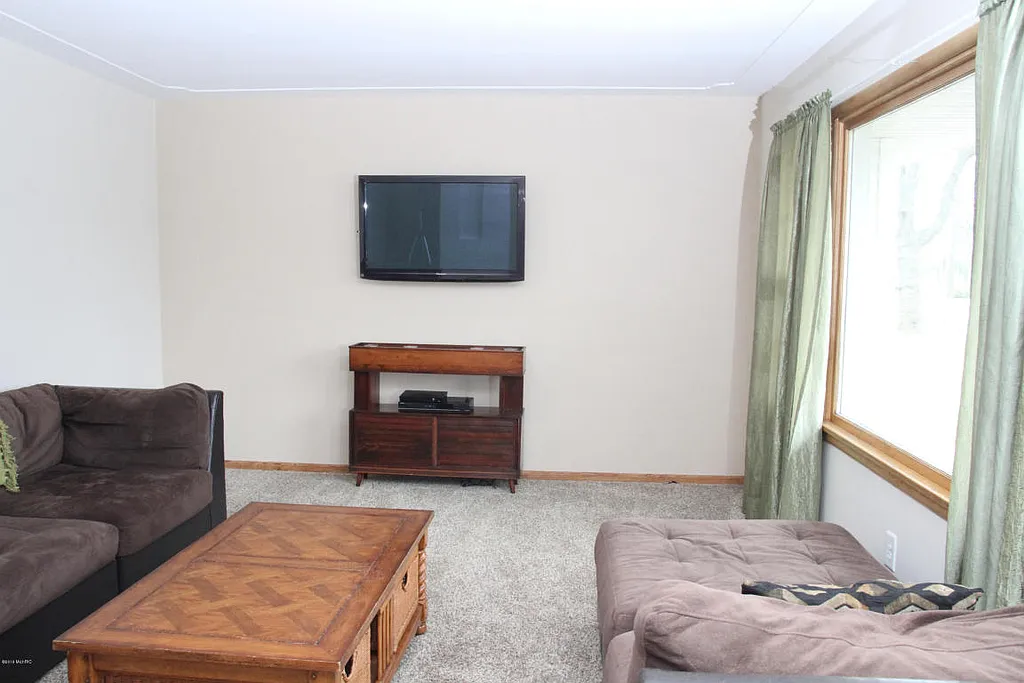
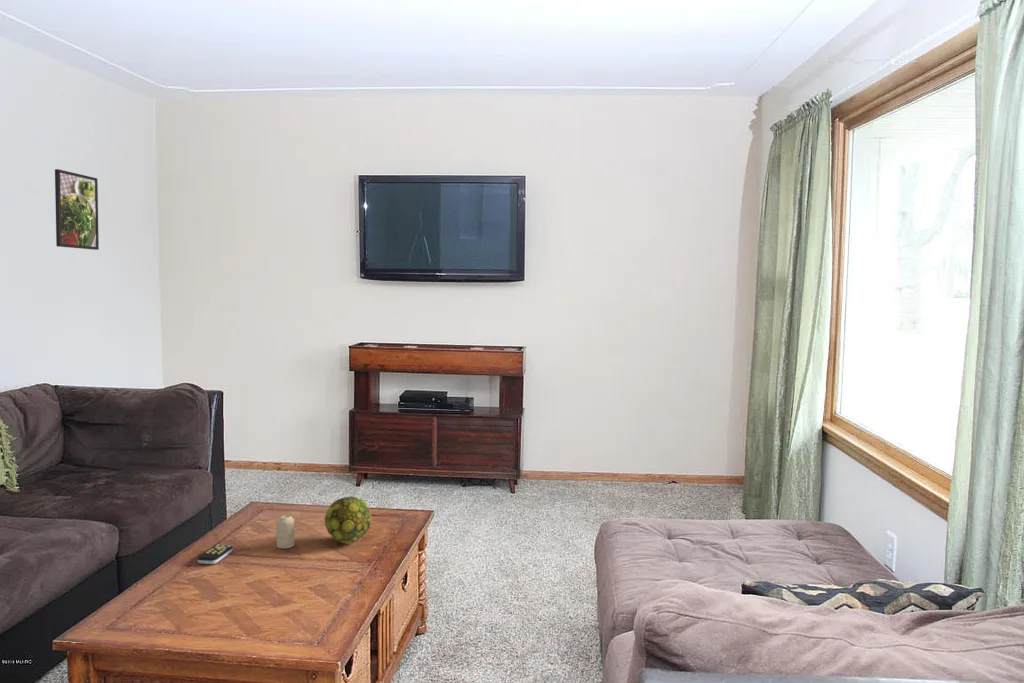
+ remote control (215, 554)
+ candle (285, 531)
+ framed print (77, 211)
+ decorative ball (348, 519)
